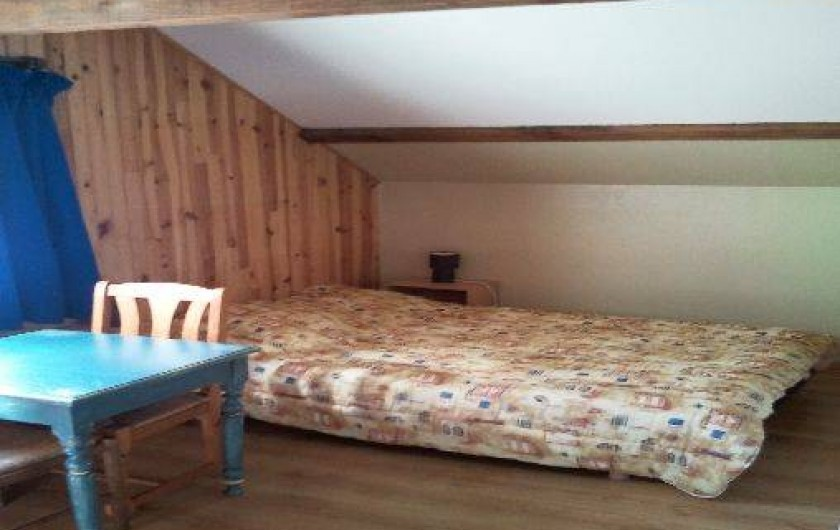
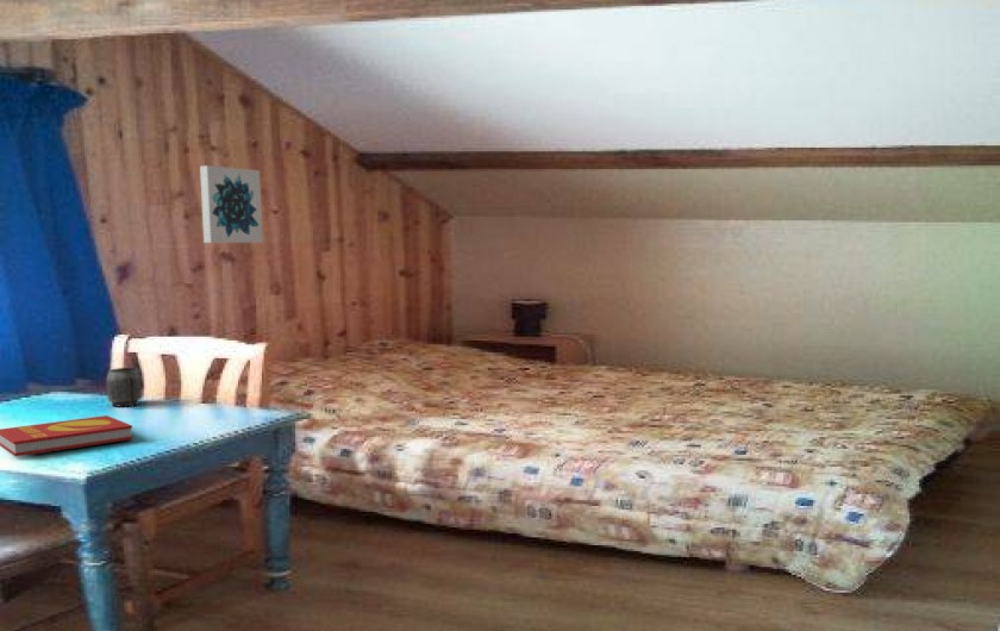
+ mug (126, 387)
+ wall art (232, 205)
+ book (64, 433)
